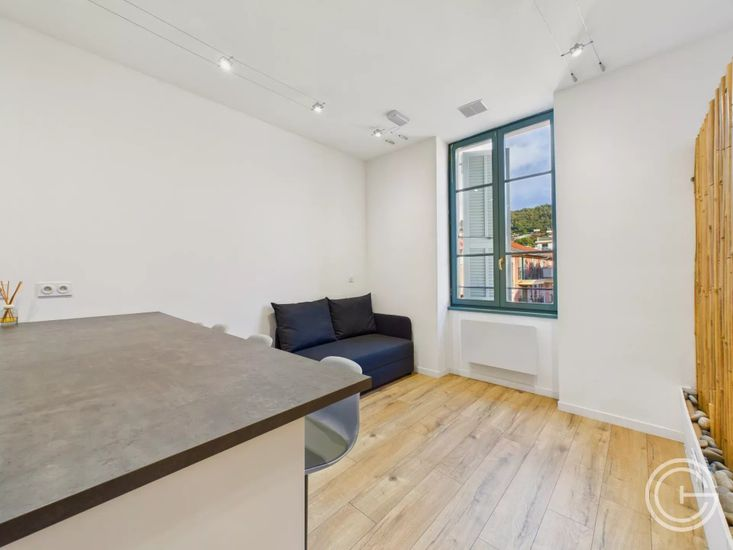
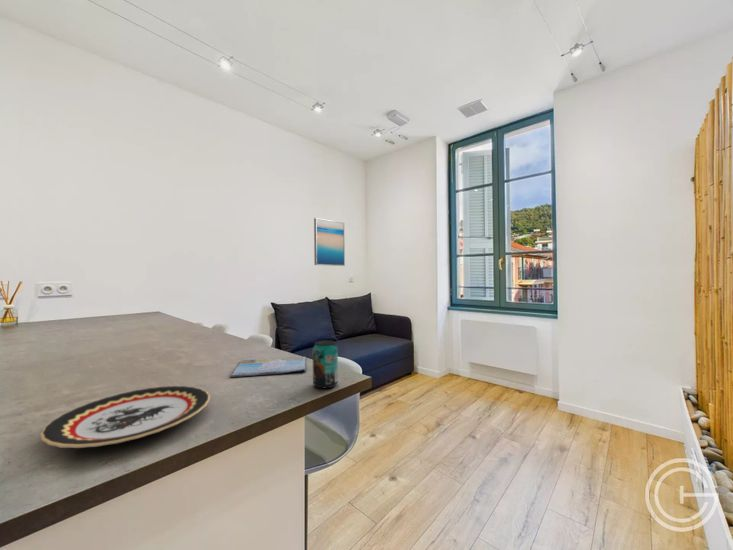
+ wall art (330, 243)
+ beverage can (325, 363)
+ book (271, 364)
+ plate (136, 414)
